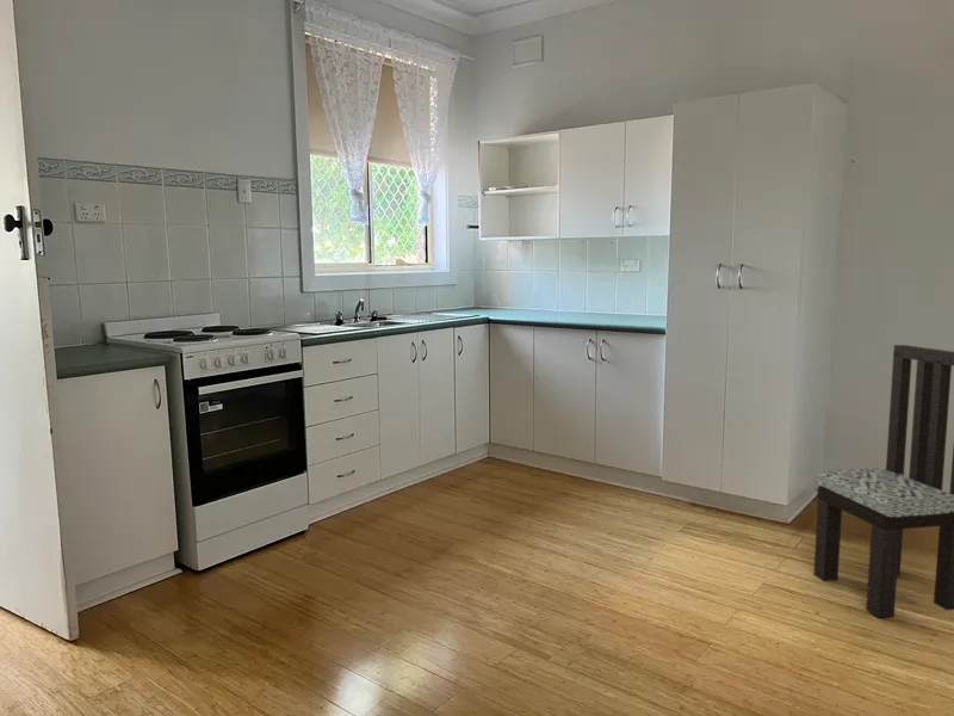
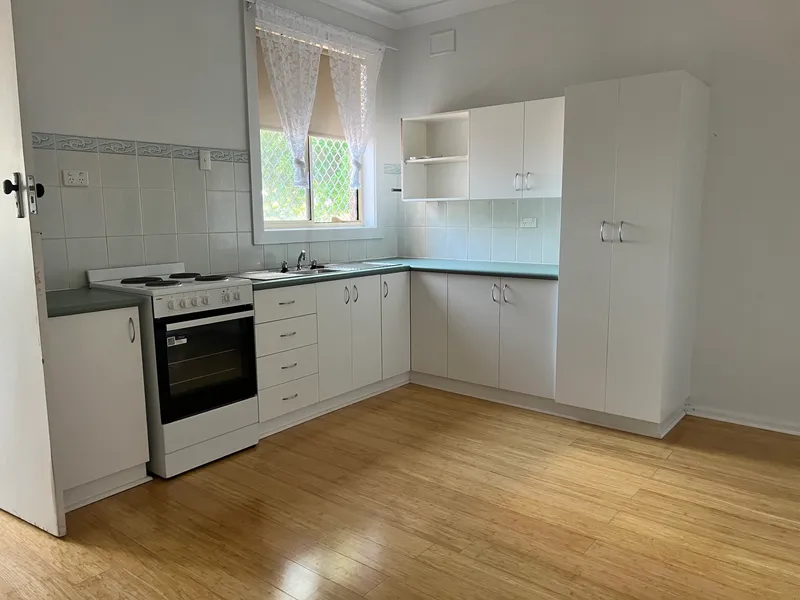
- dining chair (892, 473)
